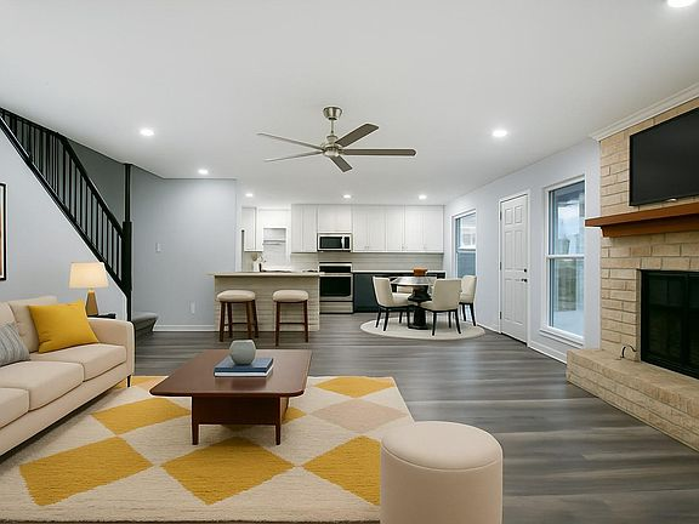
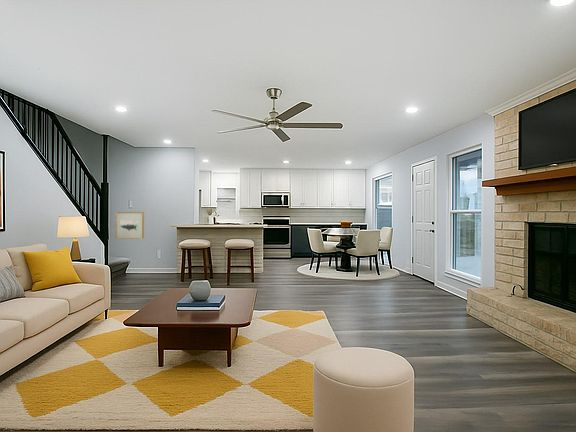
+ wall art (129, 225)
